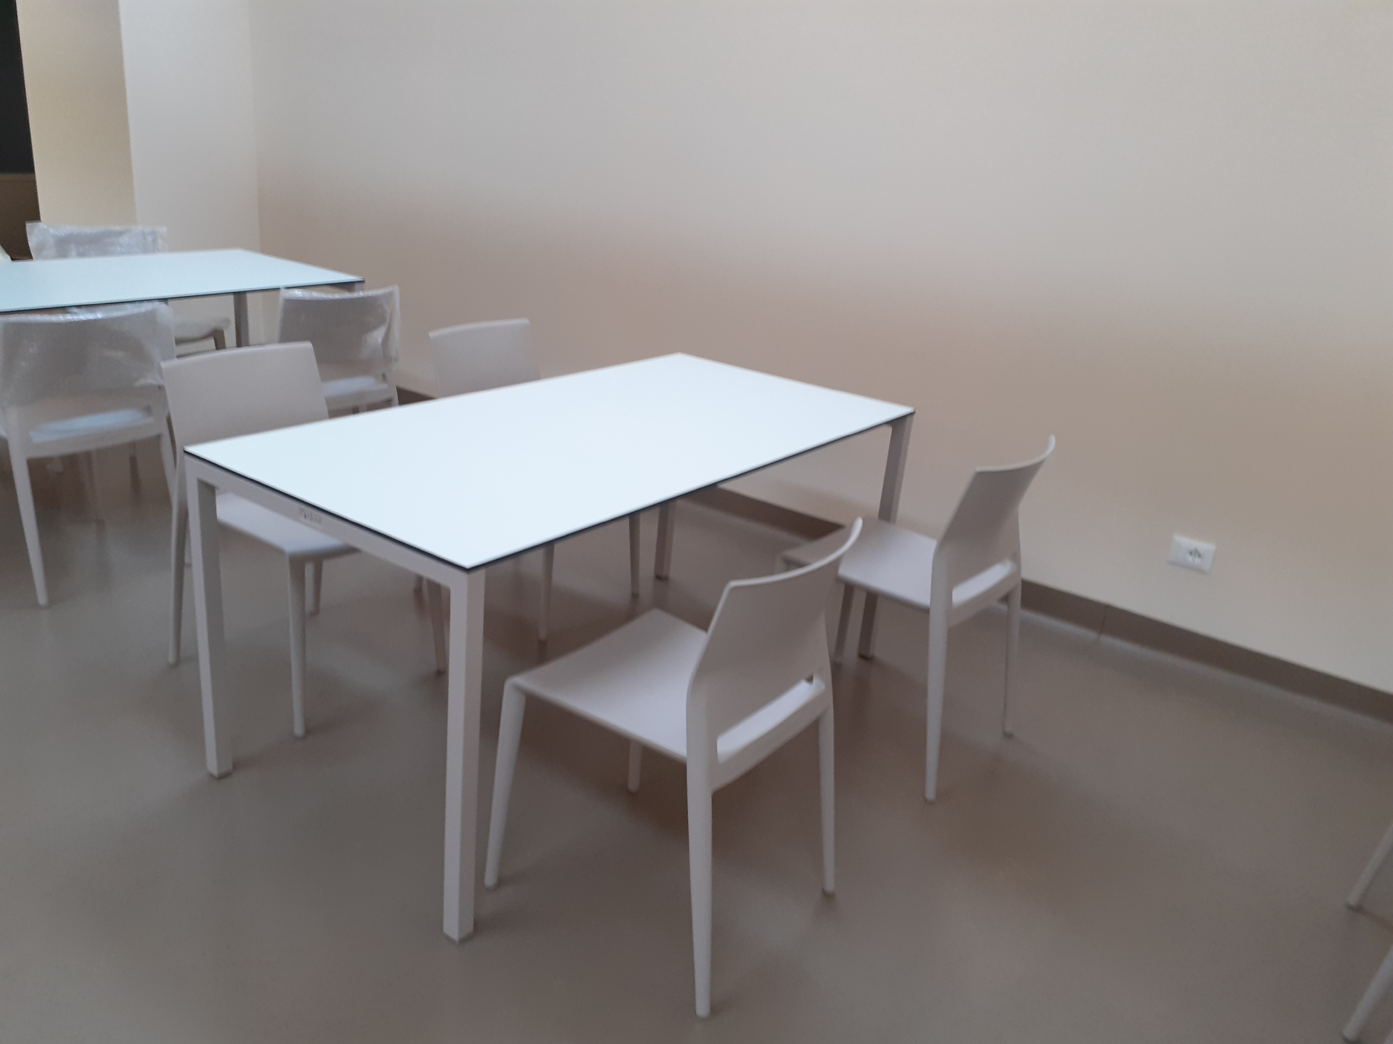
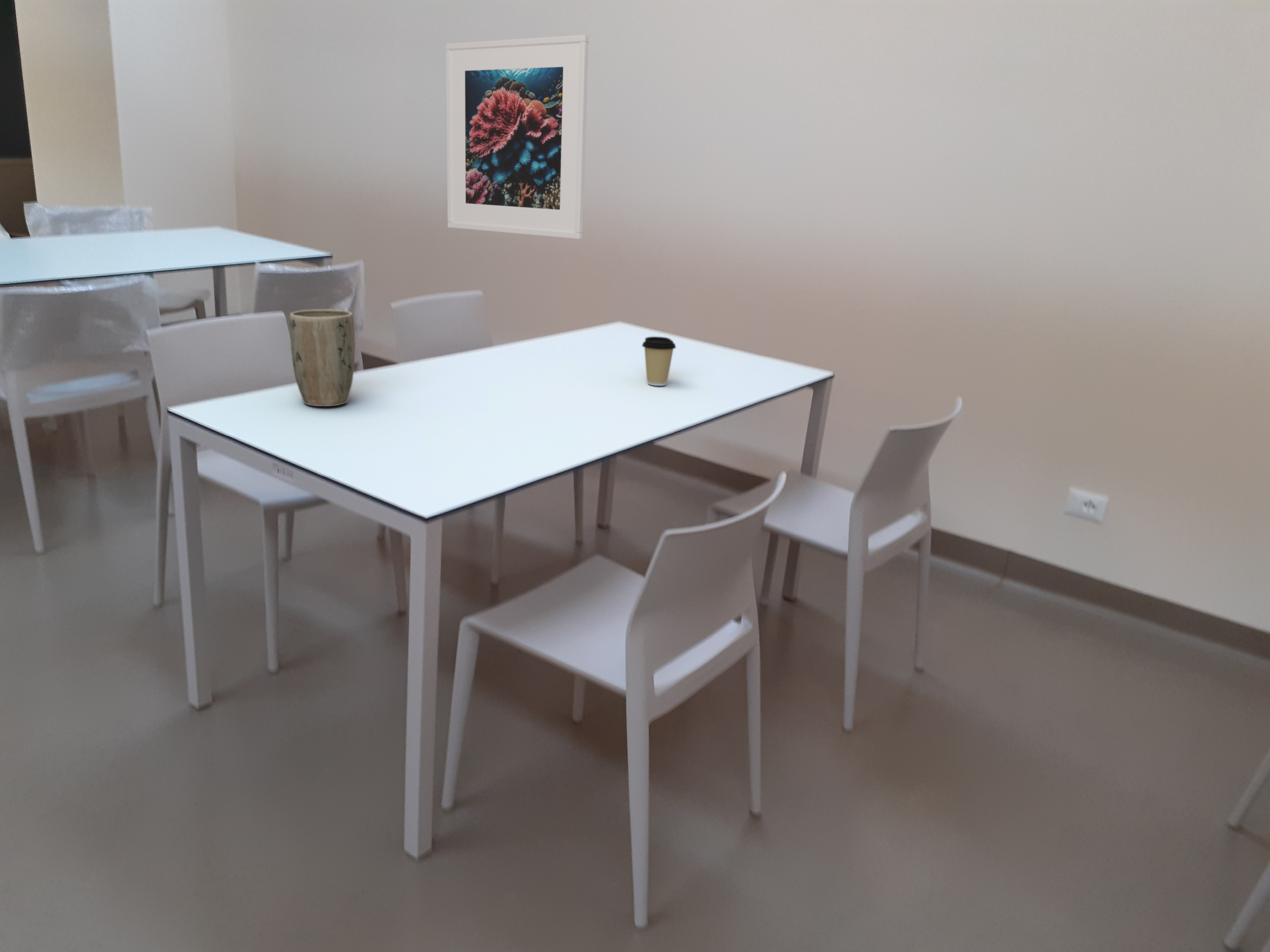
+ plant pot (324, 358)
+ coffee cup (658, 361)
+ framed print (513, 139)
